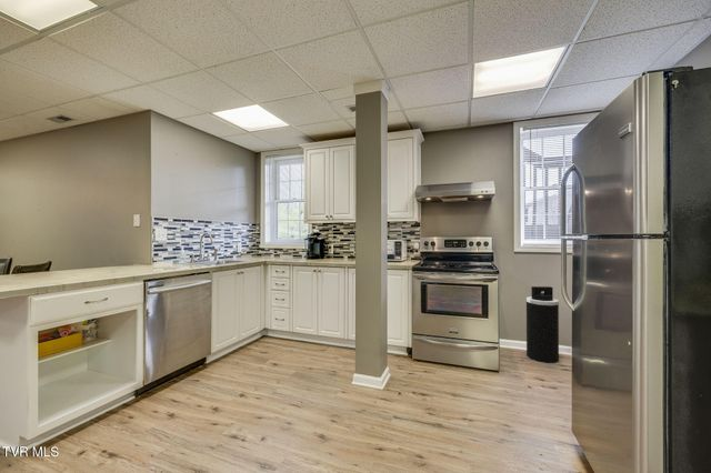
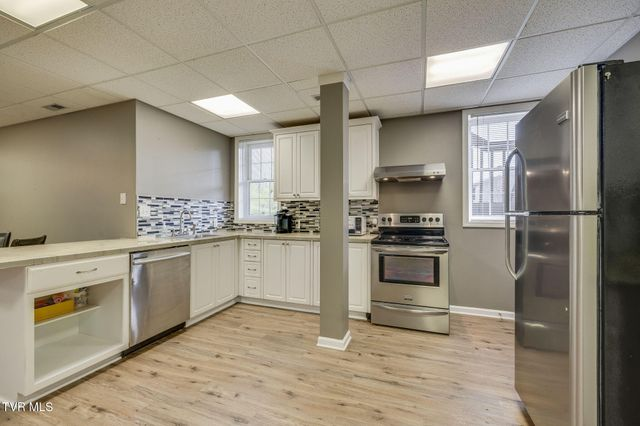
- trash can (542, 322)
